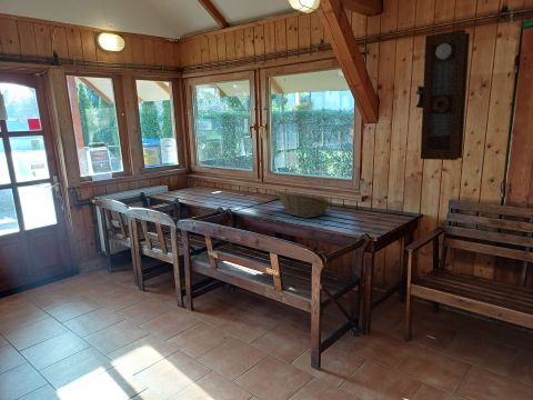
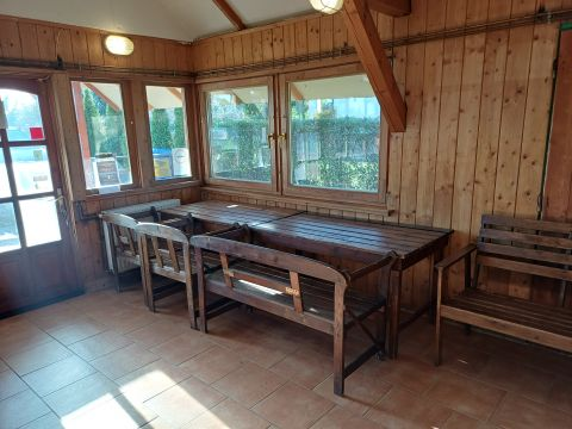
- pendulum clock (438, 98)
- fruit basket (302, 201)
